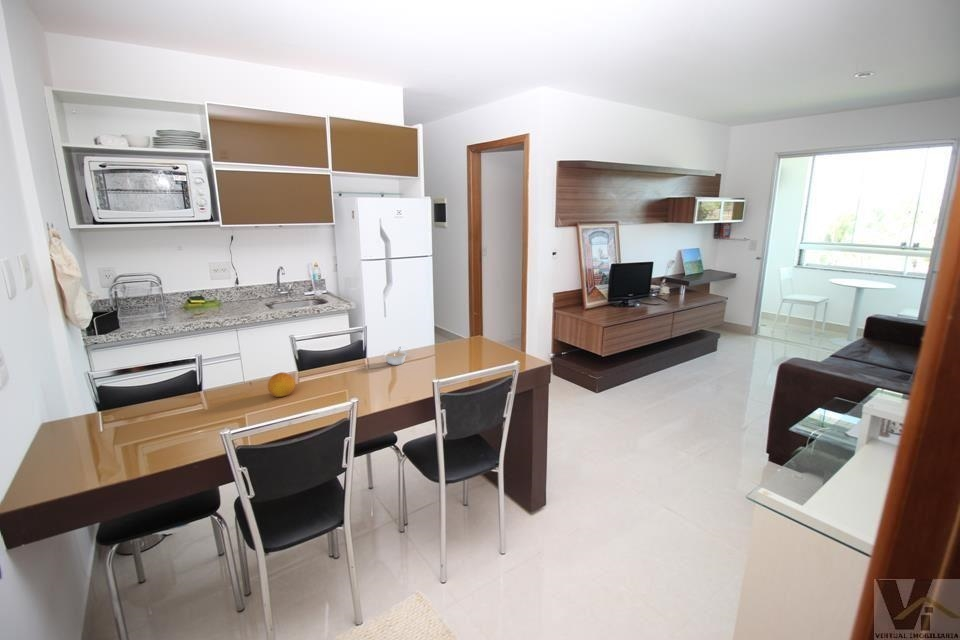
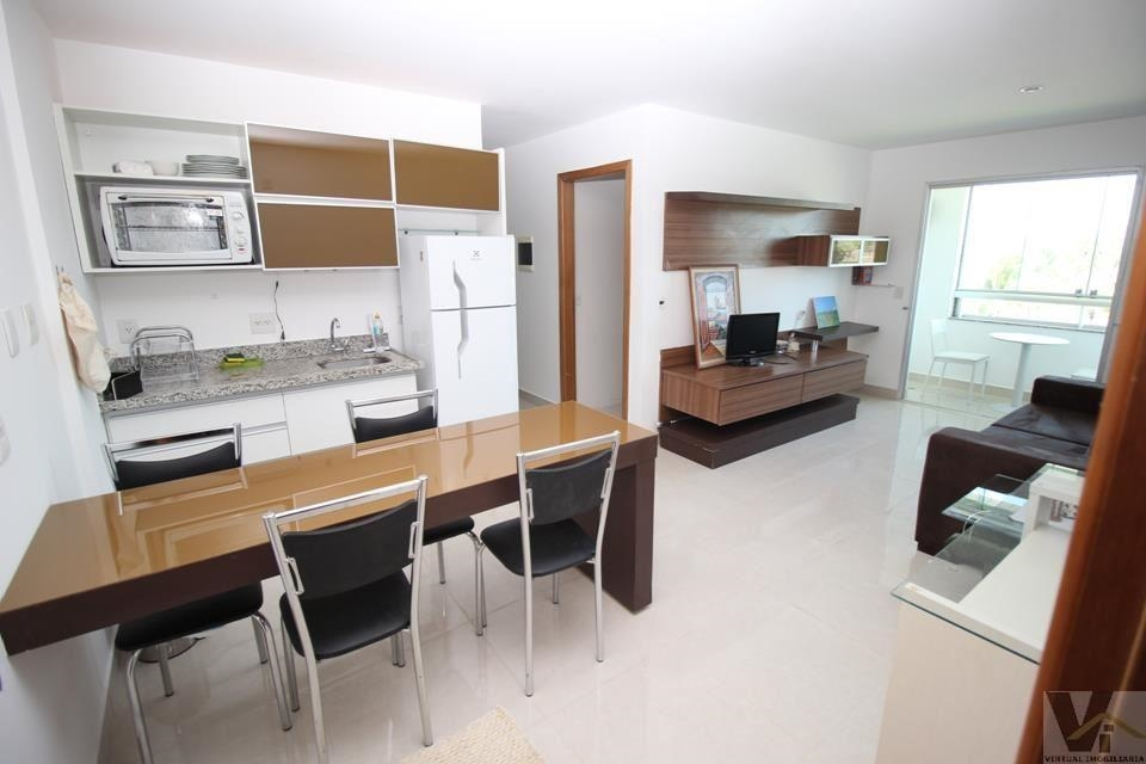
- fruit (281, 383)
- legume (395, 356)
